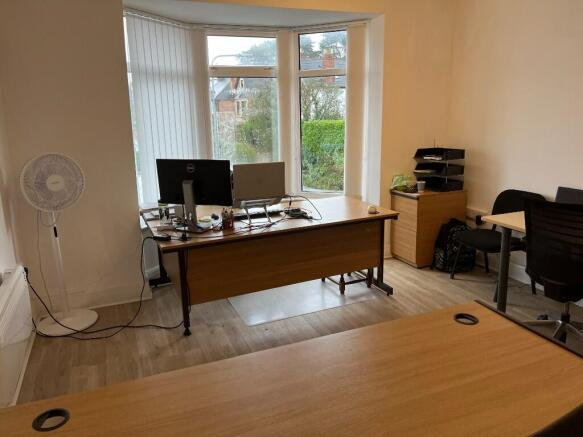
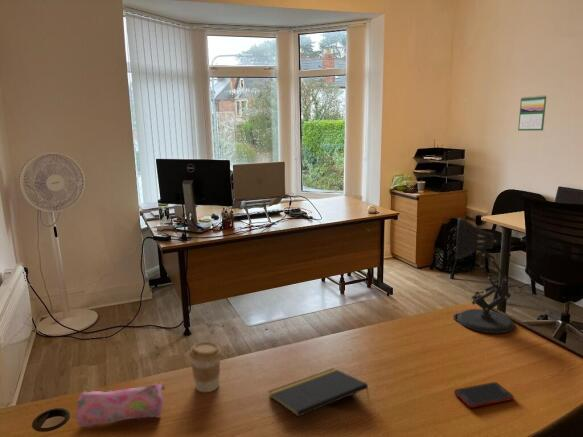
+ desk lamp (486, 271)
+ cell phone (483, 394)
+ notepad (317, 389)
+ calendar (531, 113)
+ coffee cup (206, 365)
+ pencil case (121, 403)
